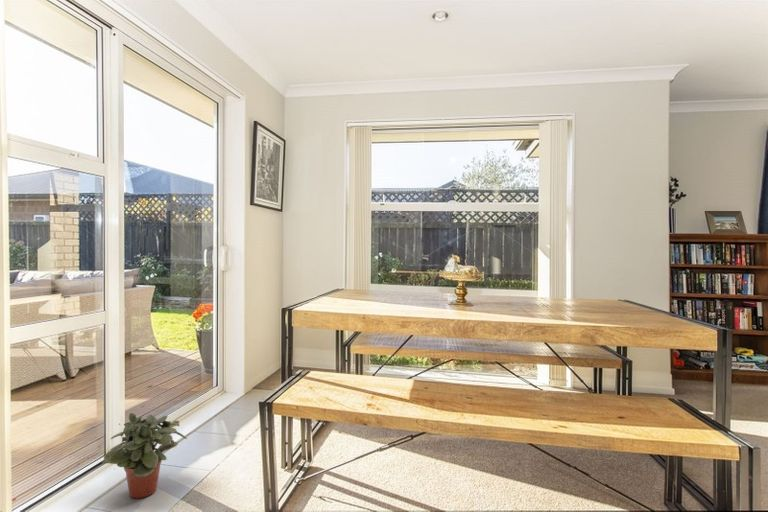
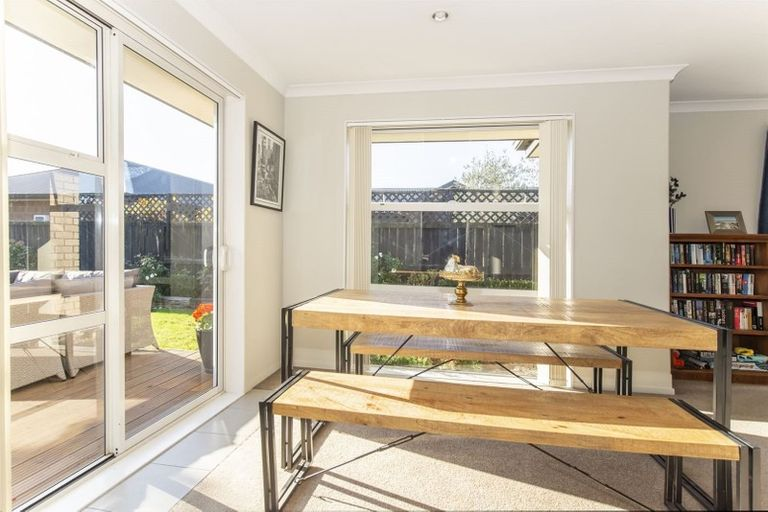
- potted plant (144, 452)
